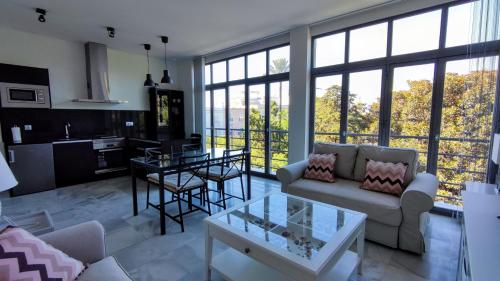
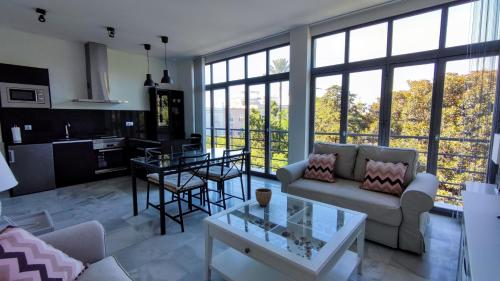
+ decorative bowl (263, 197)
